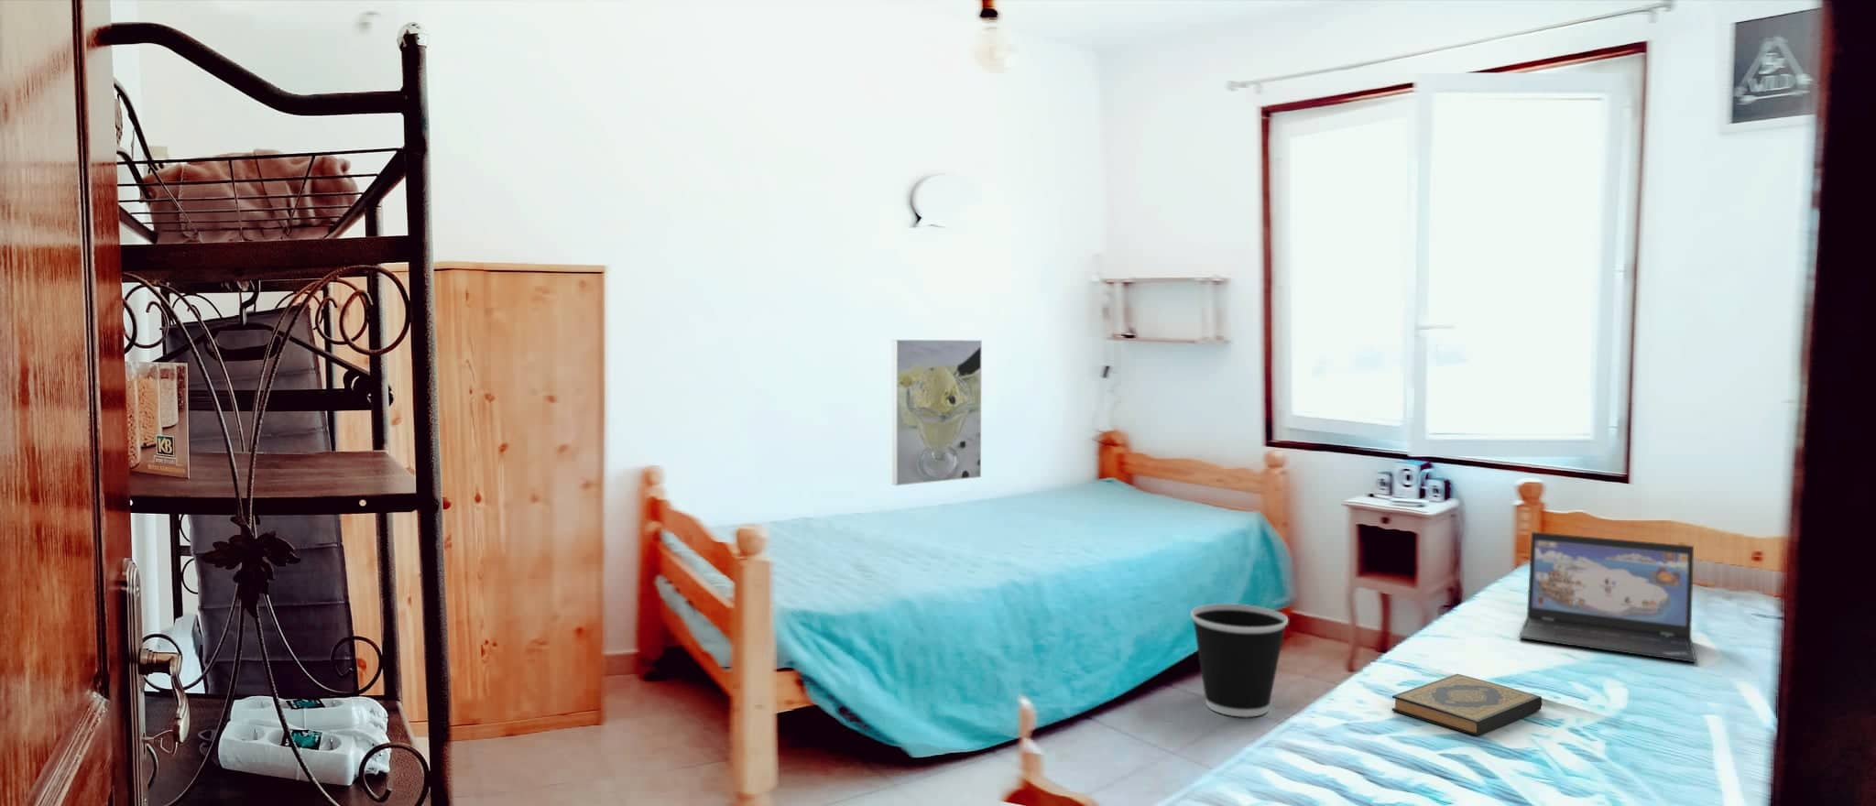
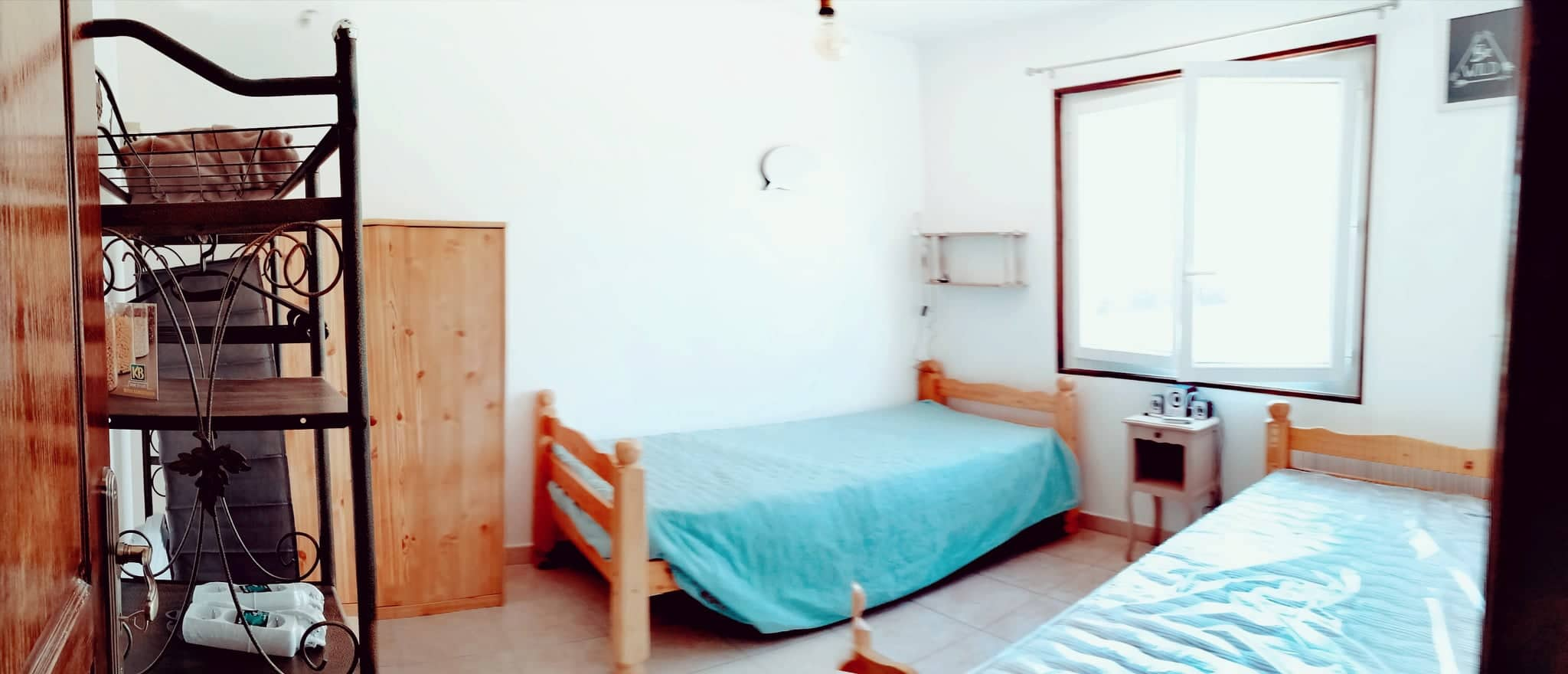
- wastebasket (1237, 660)
- hardback book (1467, 702)
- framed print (937, 410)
- laptop (1607, 593)
